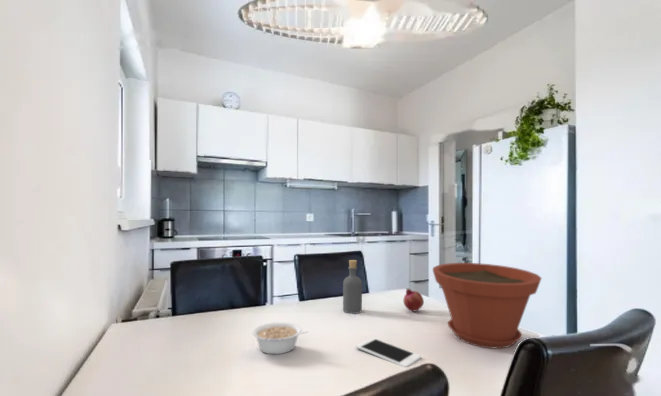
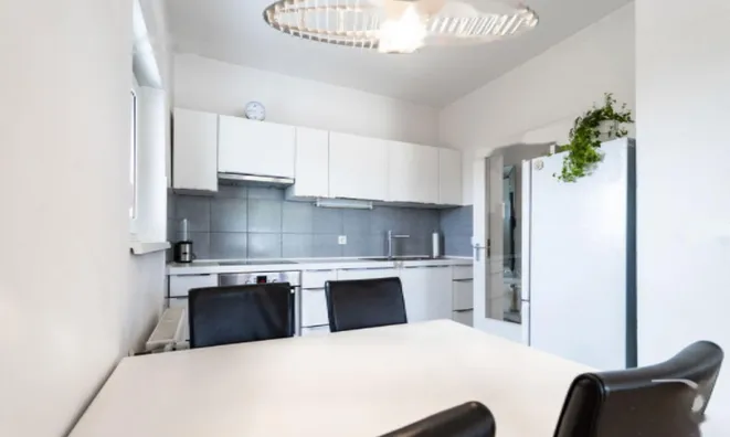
- legume (279, 337)
- bottle (352, 285)
- cell phone (387, 351)
- plant pot (483, 304)
- fruit (413, 299)
